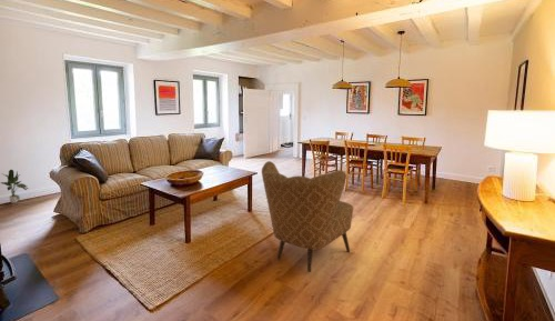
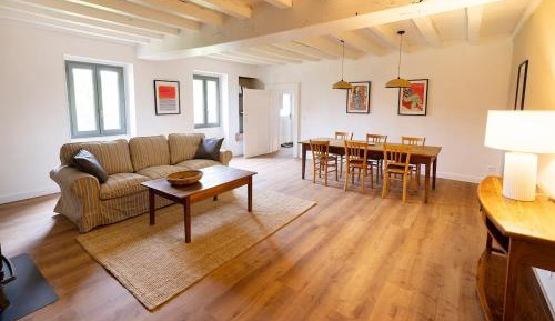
- armchair (309, 211)
- potted plant (14, 185)
